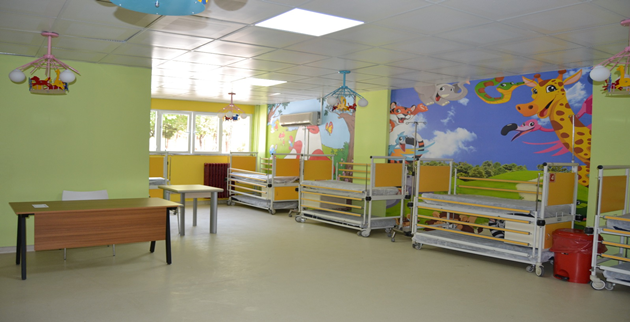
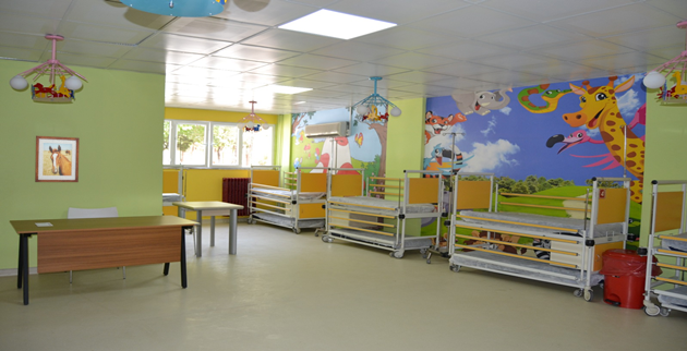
+ wall art (57, 159)
